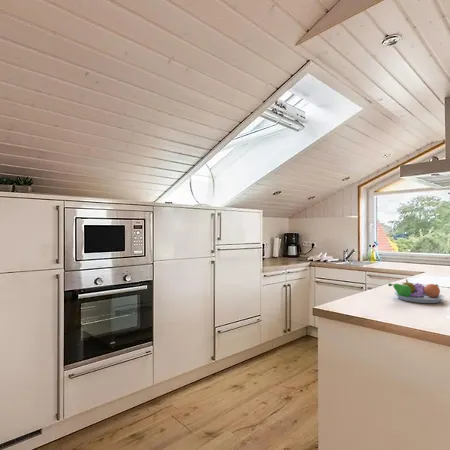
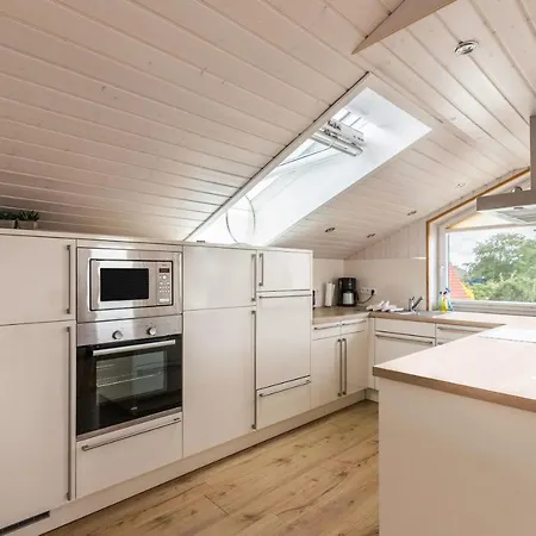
- fruit bowl (416, 290)
